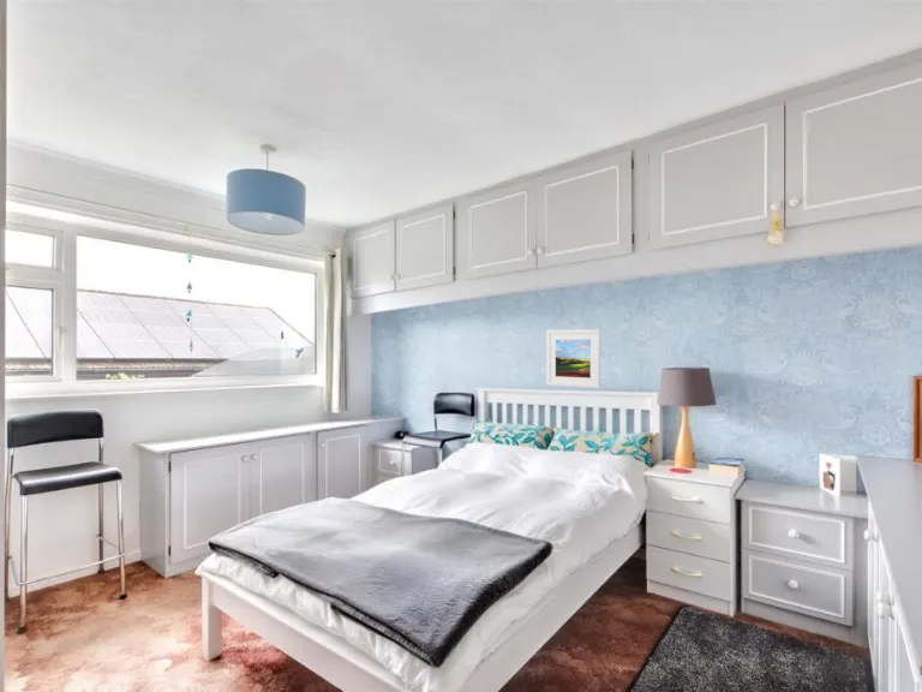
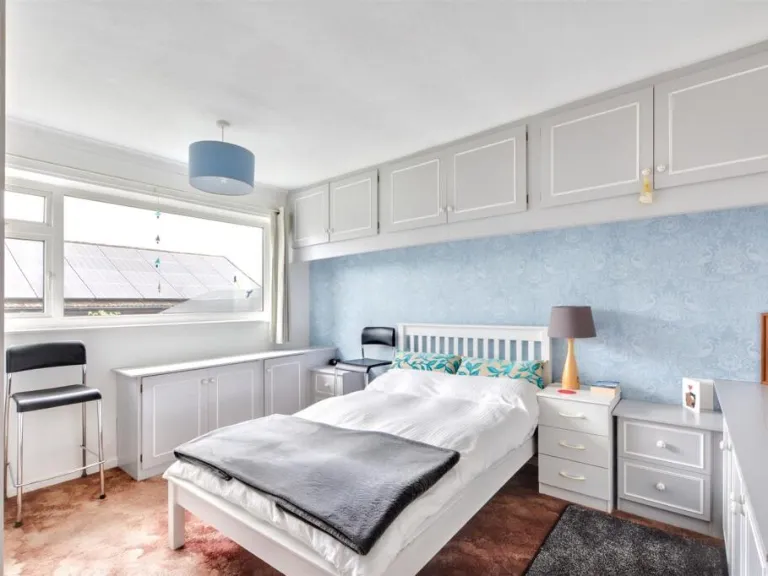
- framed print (573, 358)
